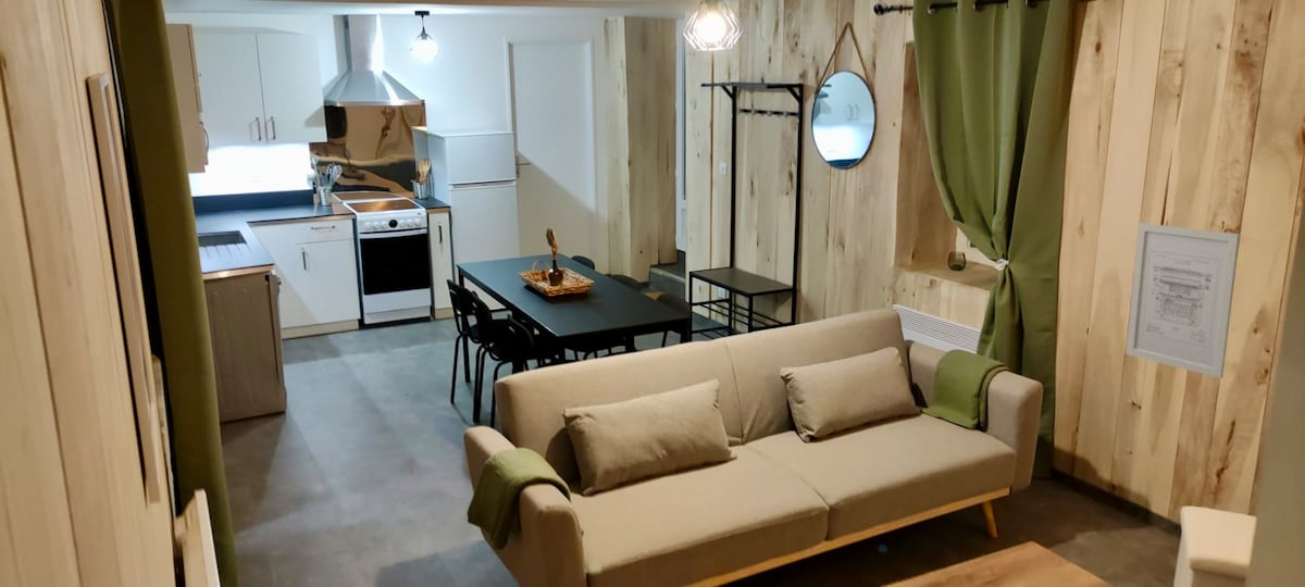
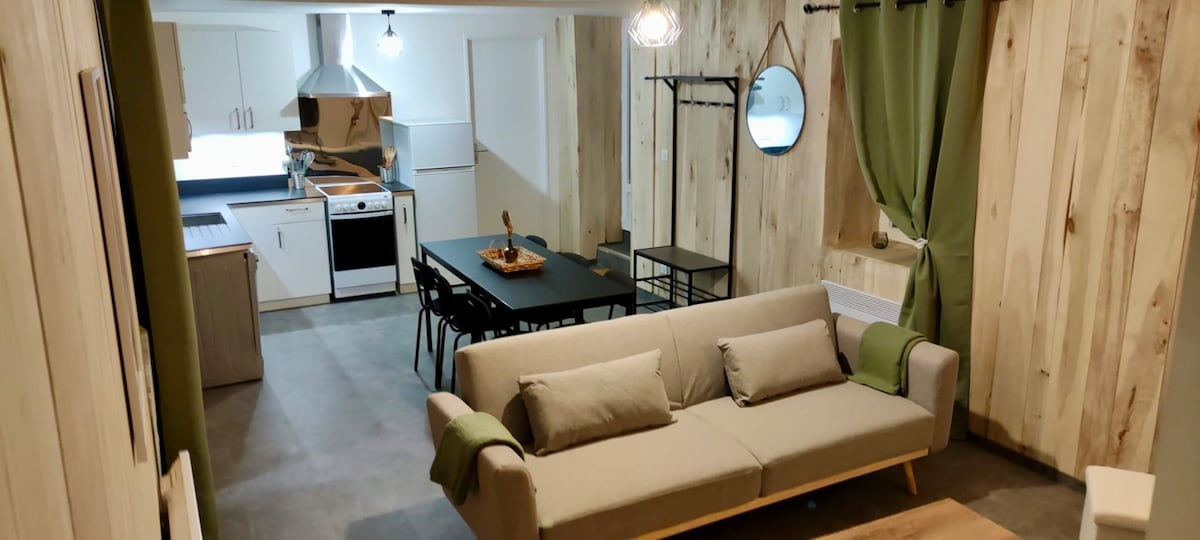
- wall art (1179, 298)
